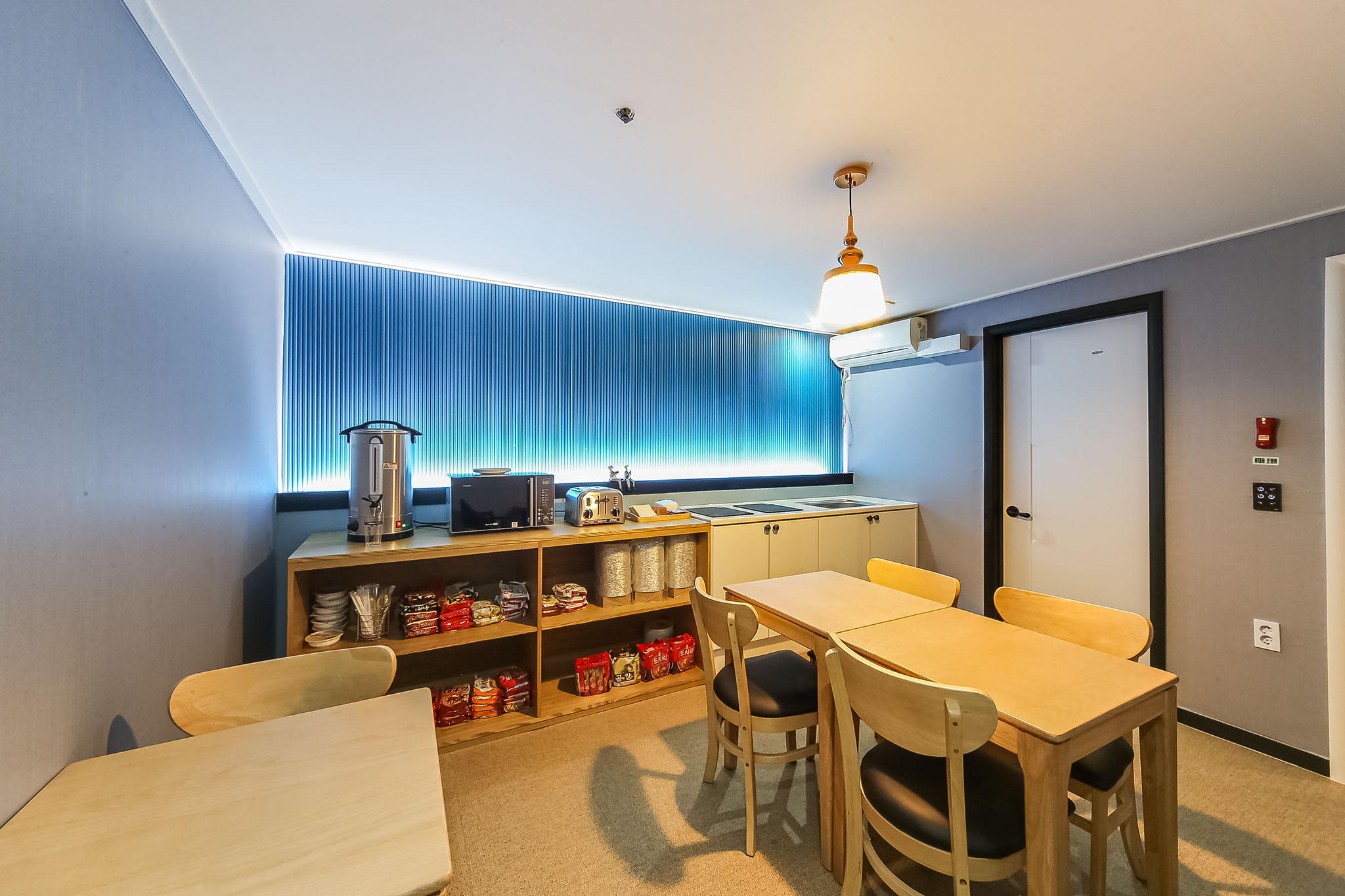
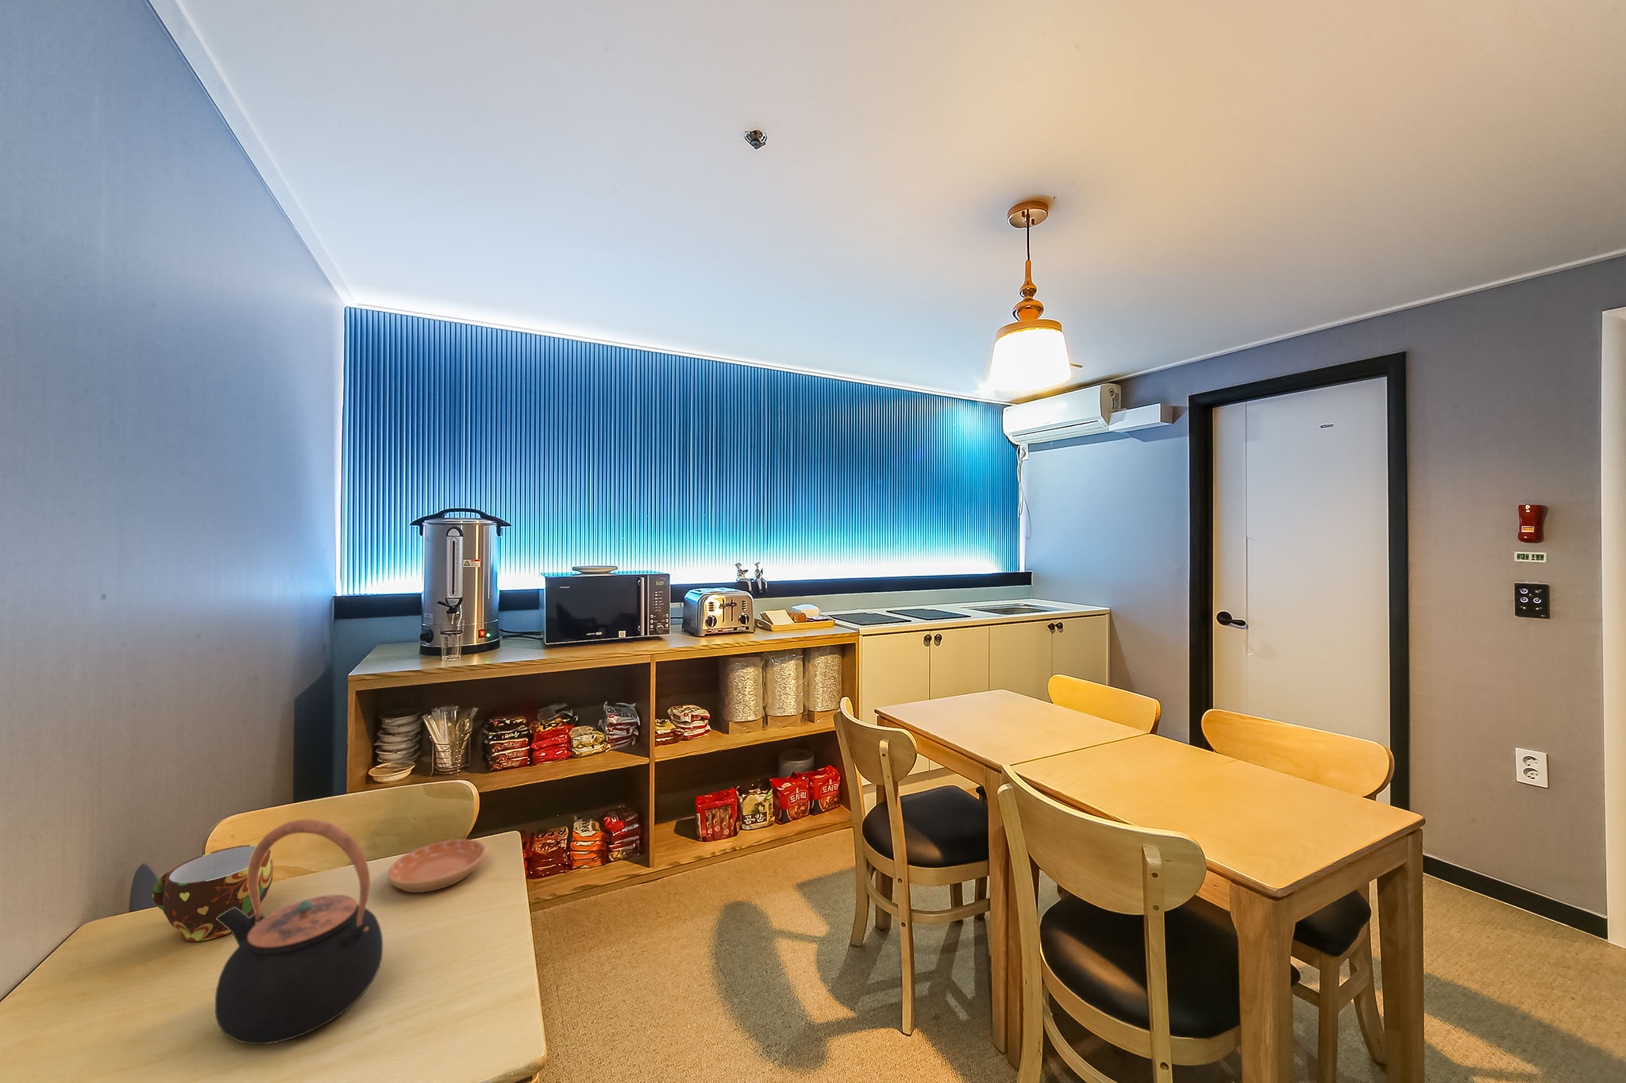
+ saucer (439, 867)
+ cup (213, 896)
+ teapot (293, 911)
